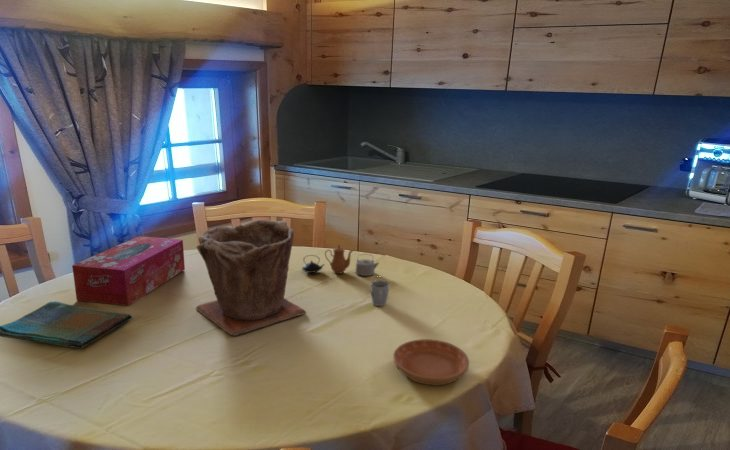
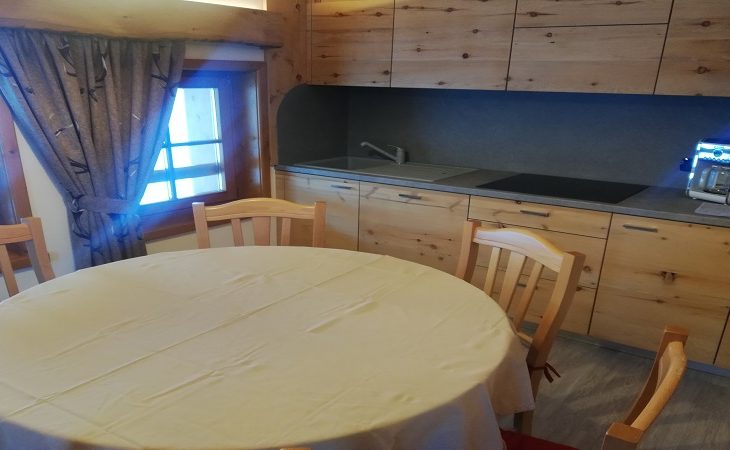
- teapot (340, 258)
- dish towel (66, 322)
- tissue box (133, 267)
- saucer (430, 362)
- plant pot (249, 270)
- cup (380, 287)
